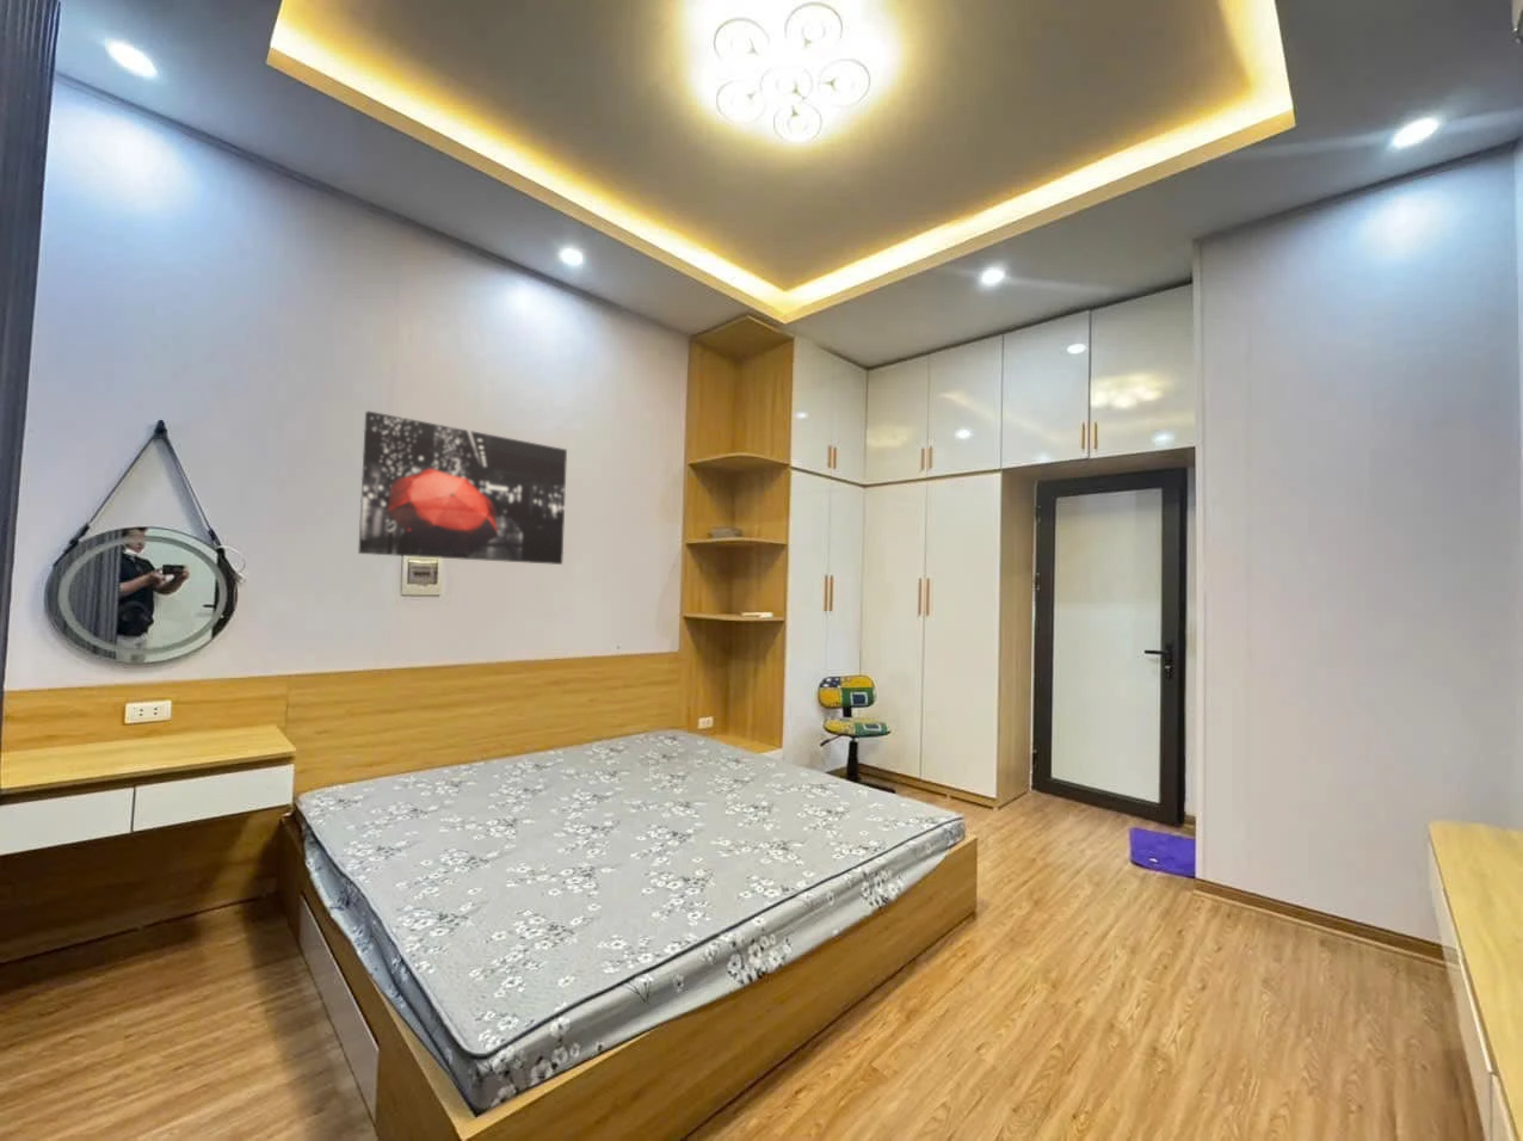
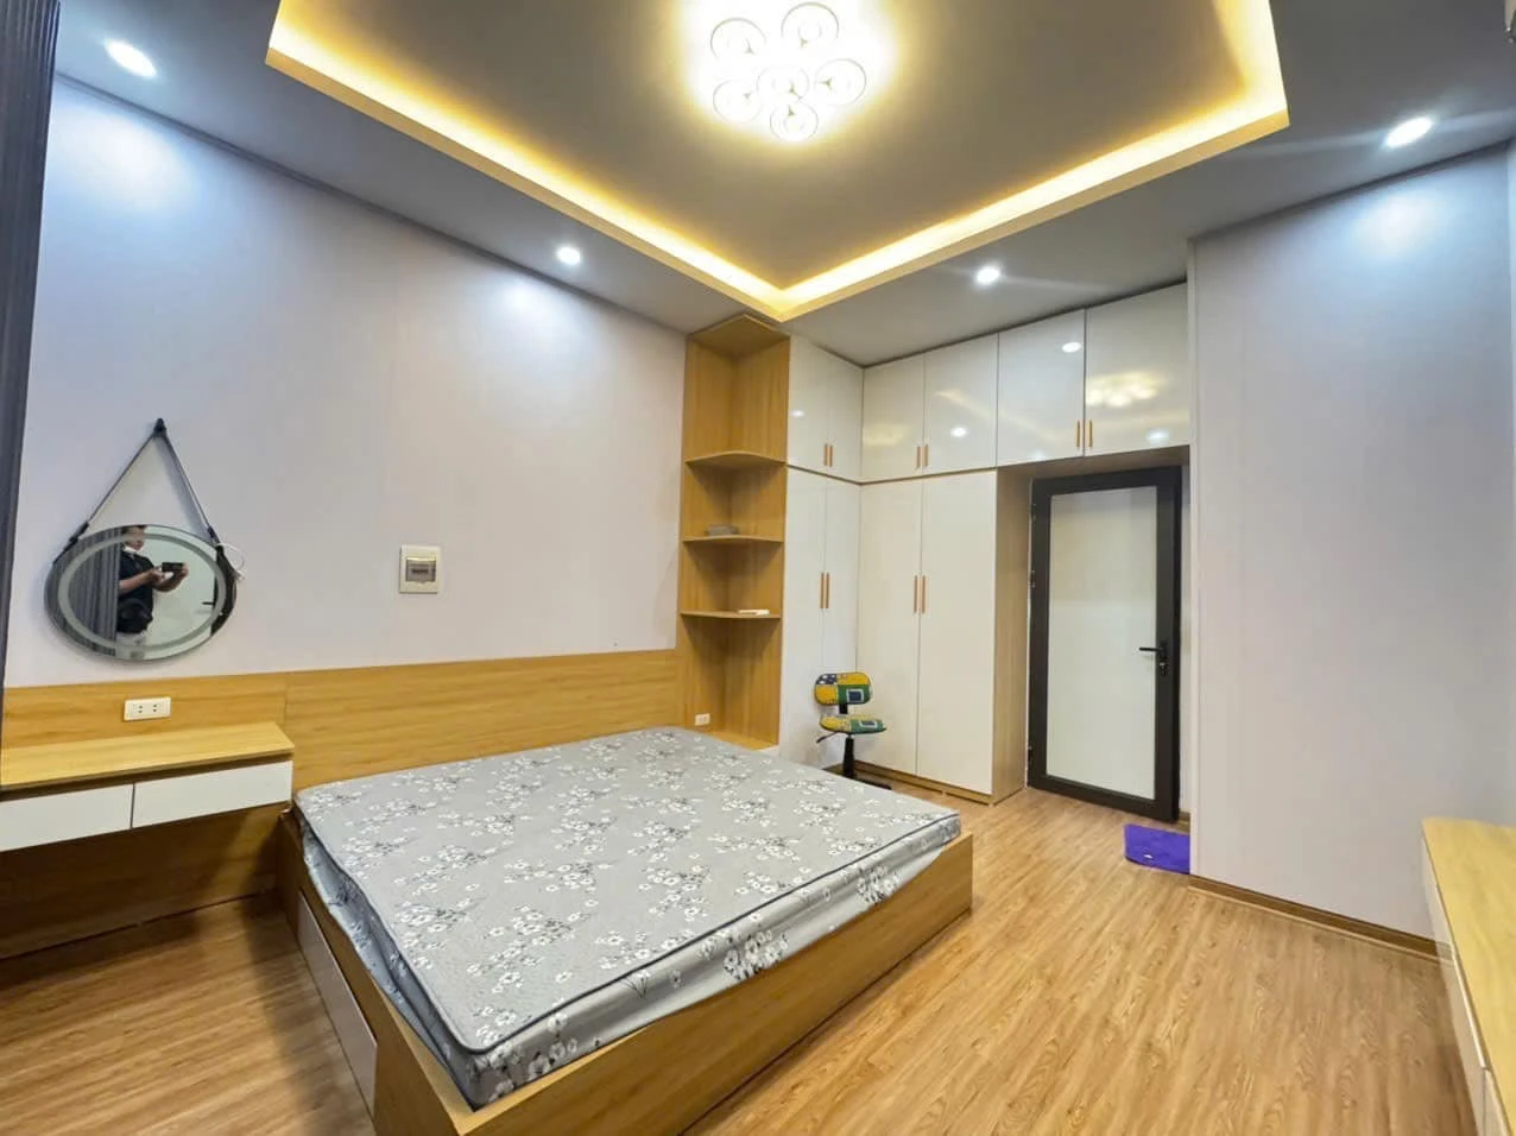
- wall art (473, 495)
